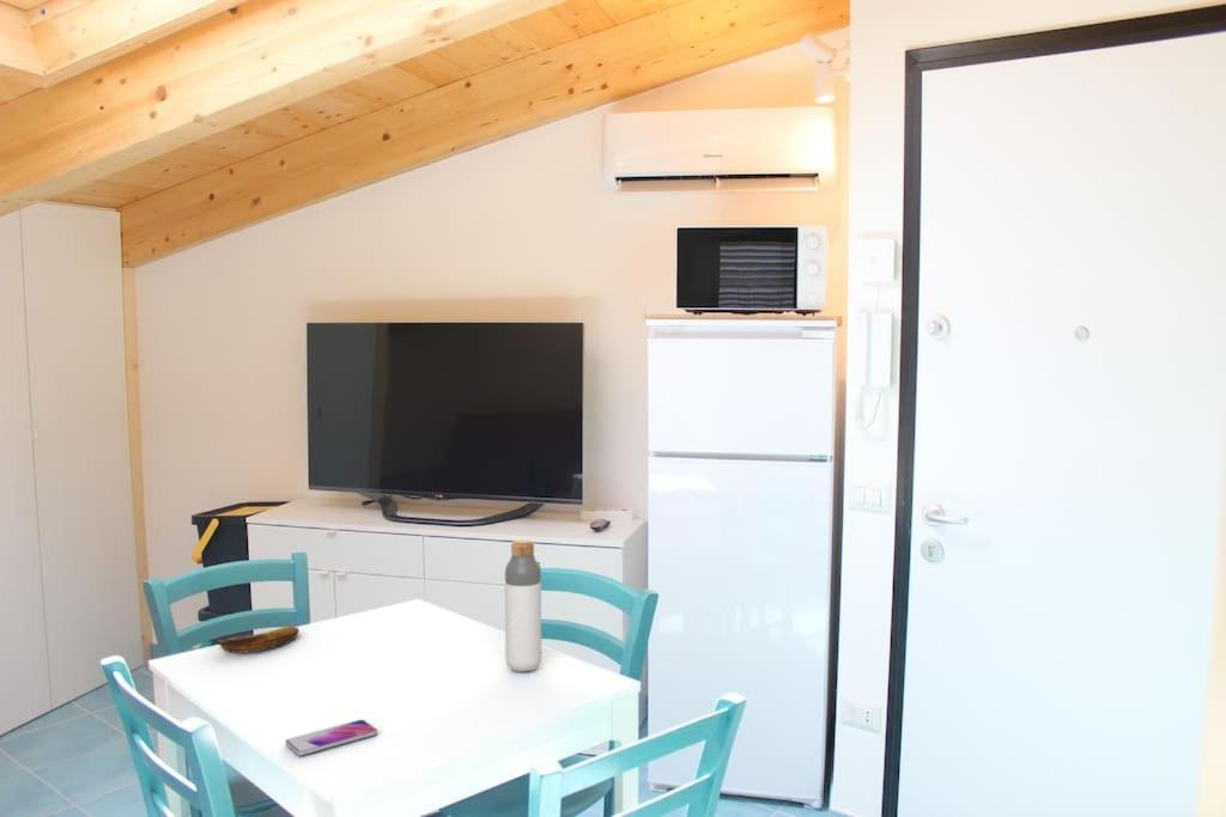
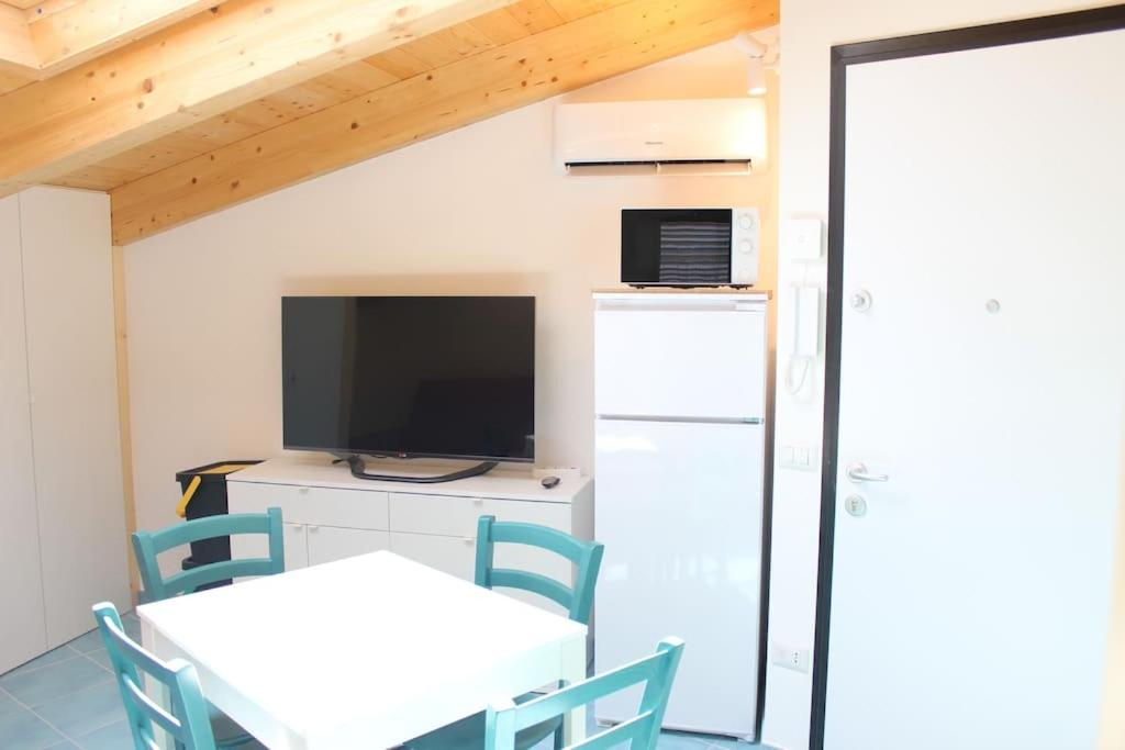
- banana (260, 638)
- bottle (523, 604)
- smartphone (332, 737)
